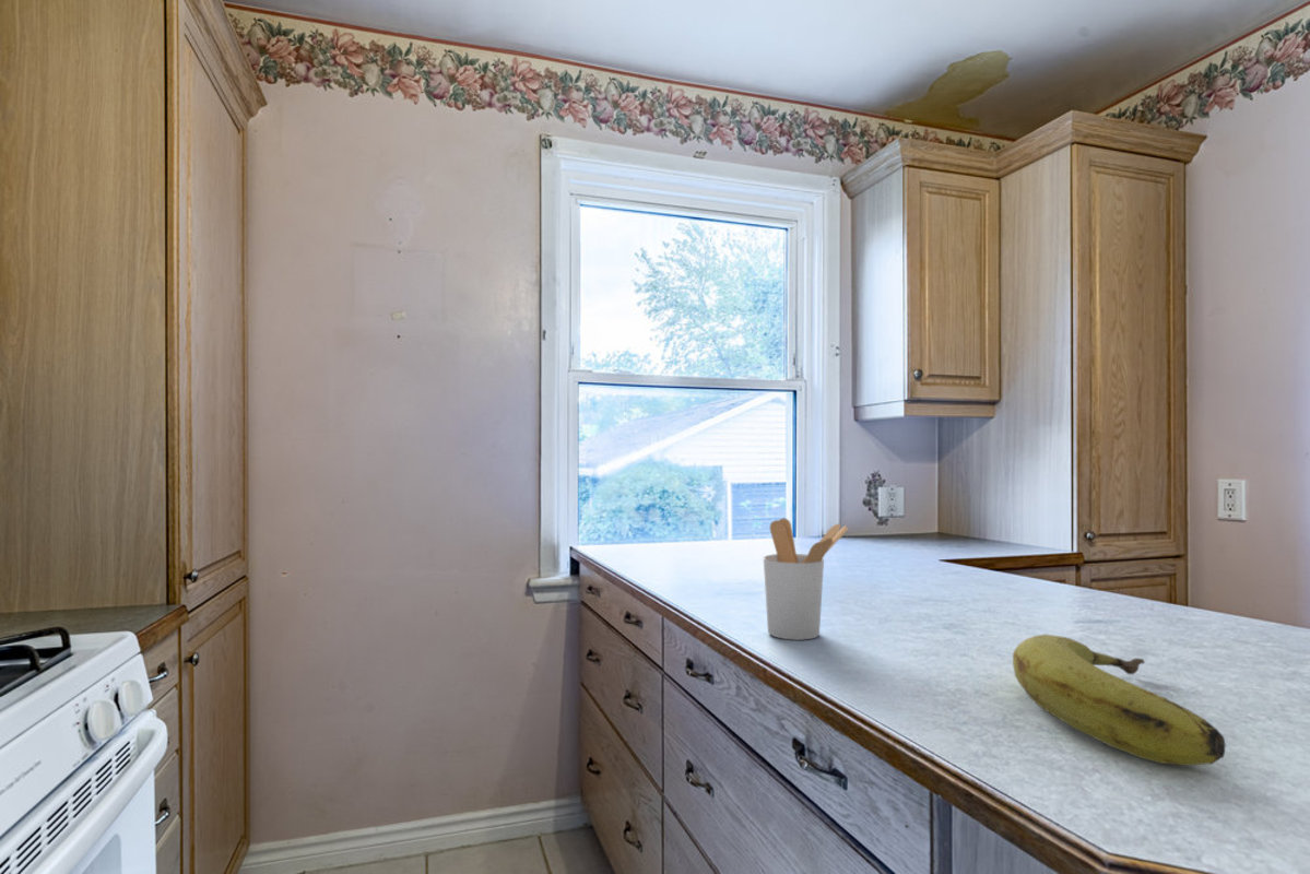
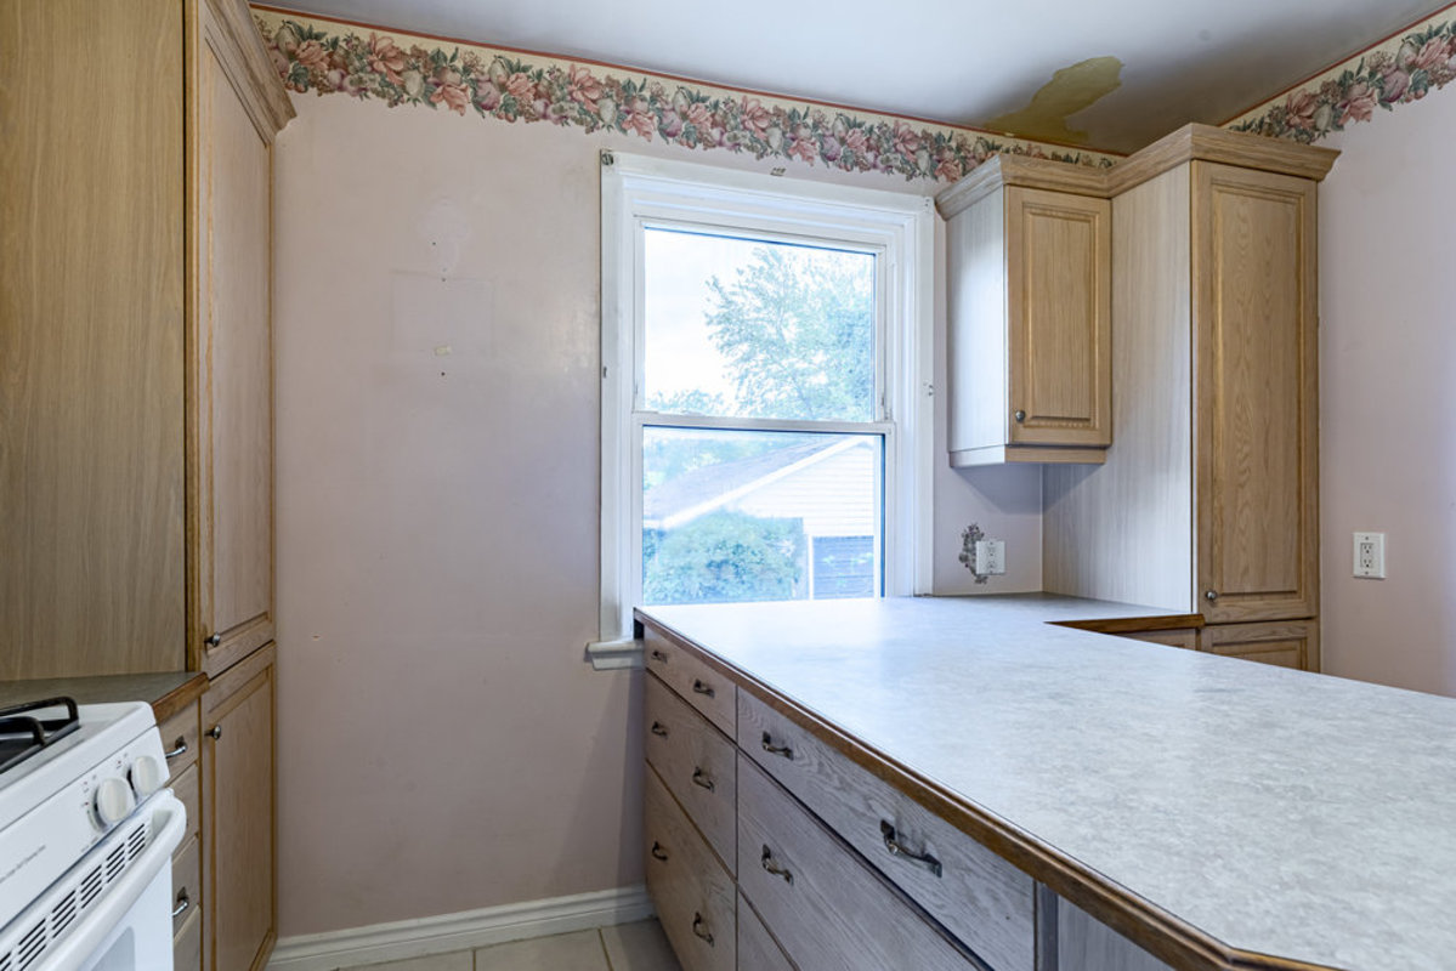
- fruit (1117, 683)
- utensil holder (807, 576)
